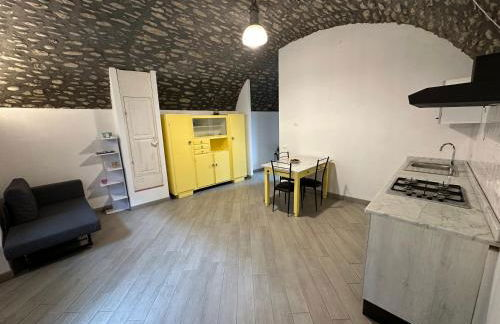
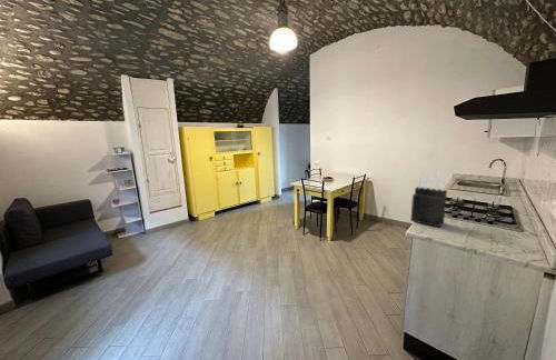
+ knife block (428, 198)
